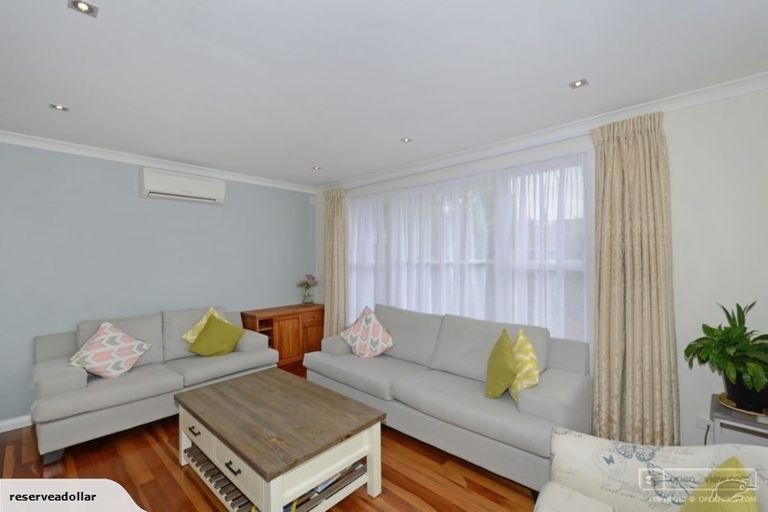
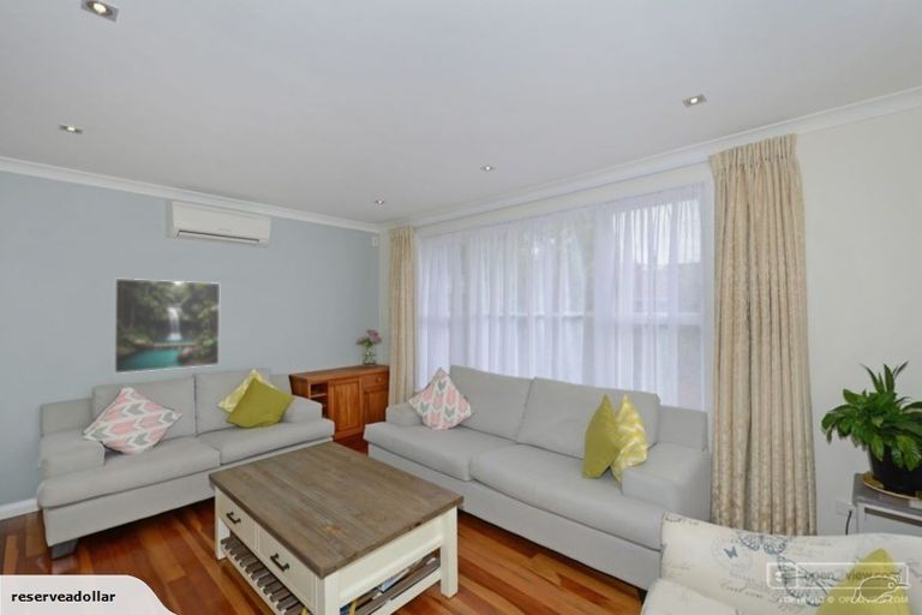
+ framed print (170, 324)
